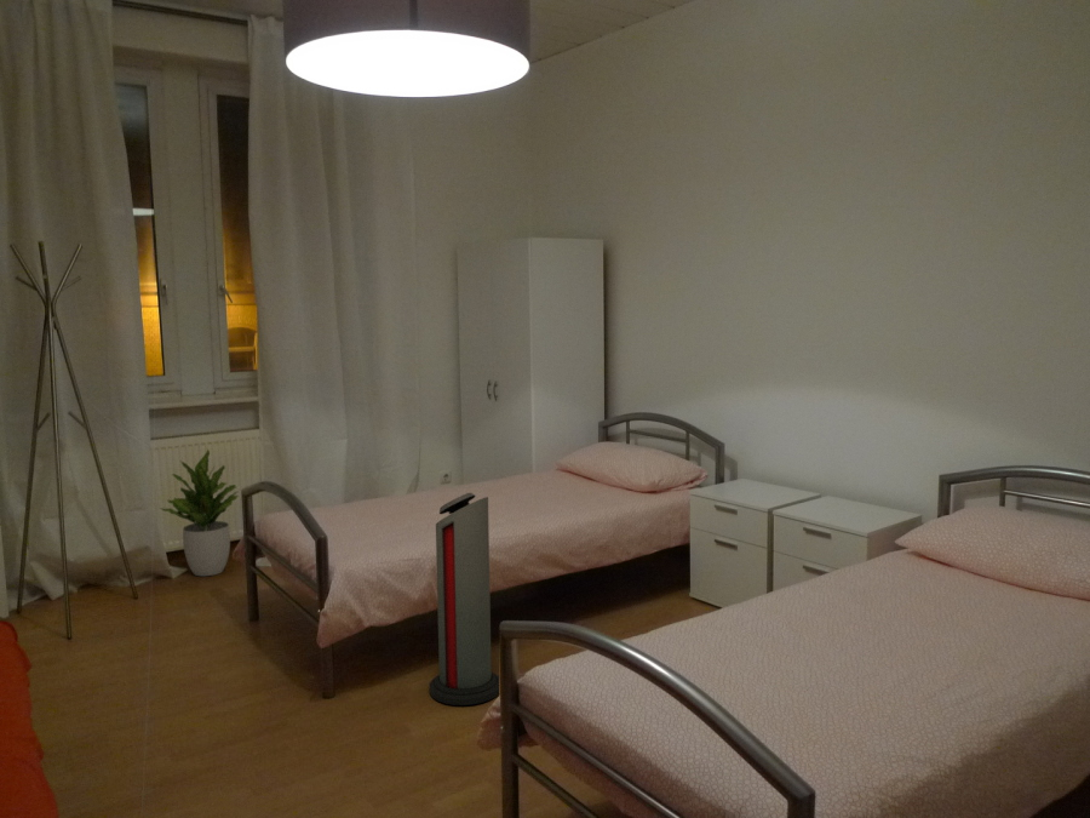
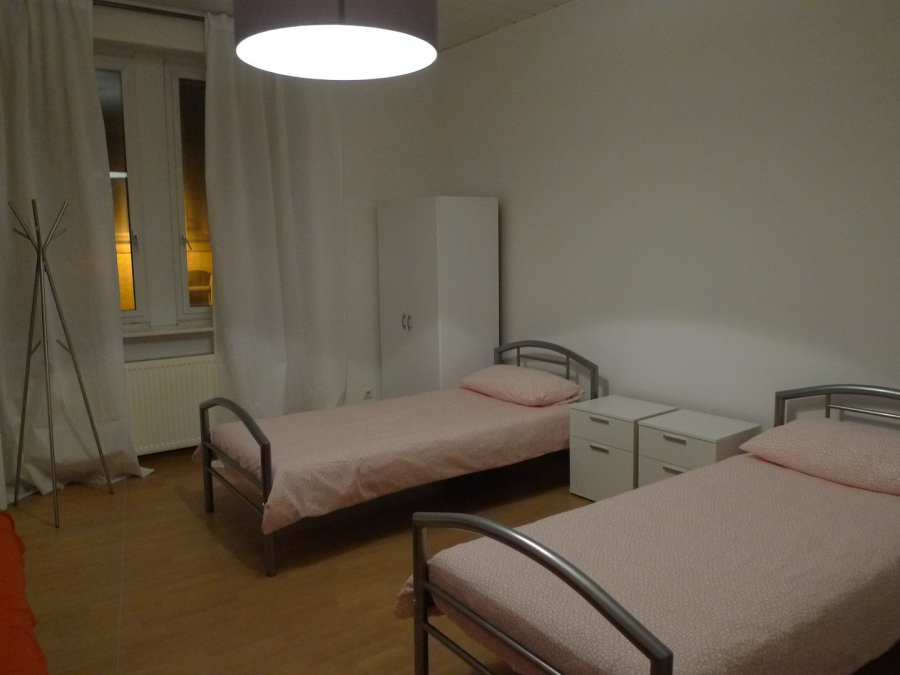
- potted plant (203, 513)
- air purifier (463, 591)
